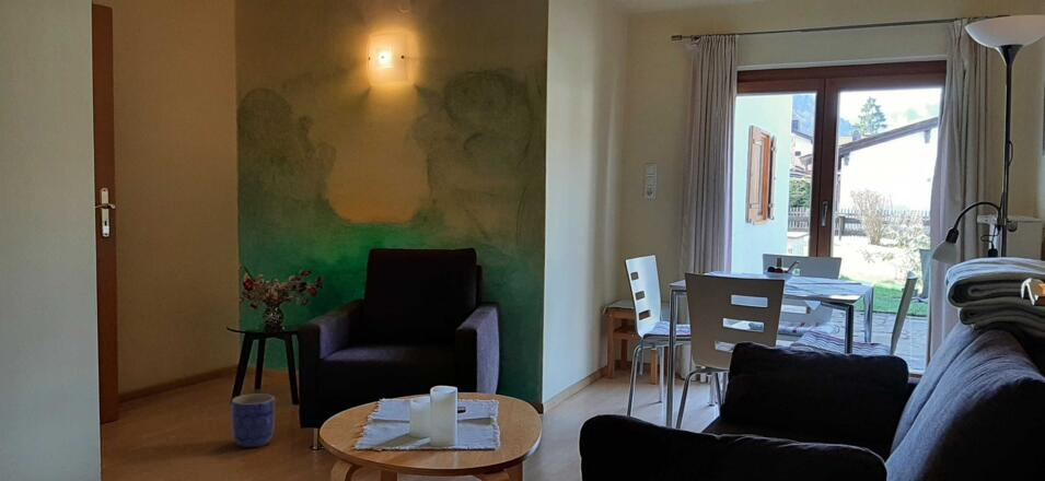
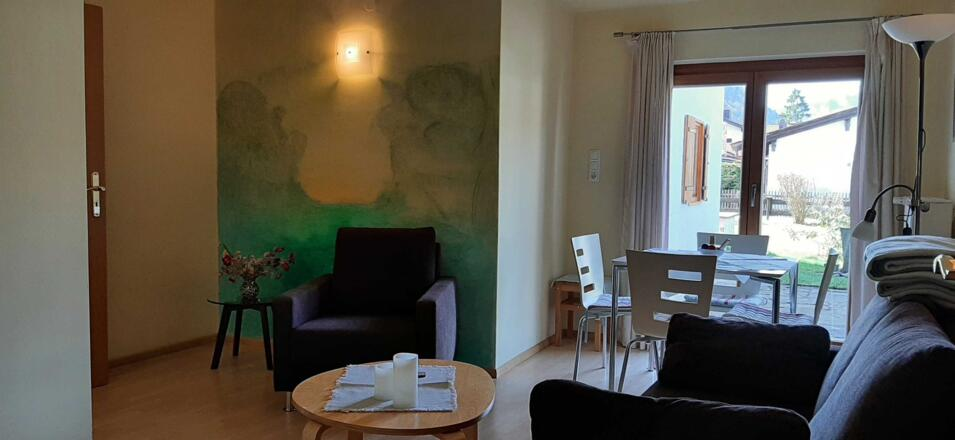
- planter (253, 421)
